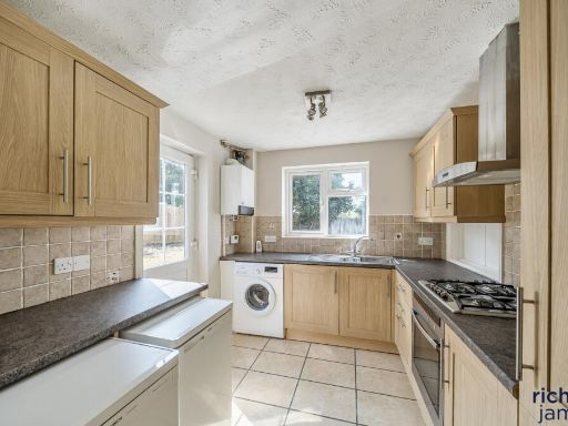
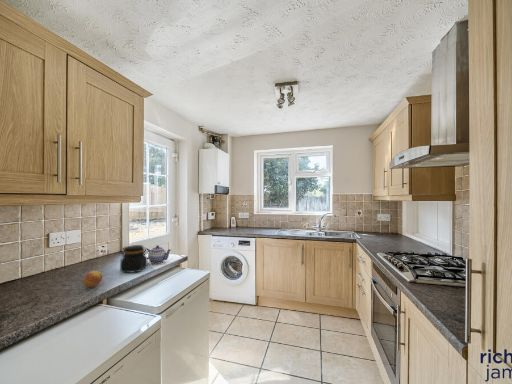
+ jar (134, 258)
+ fruit (92, 279)
+ teapot (157, 253)
